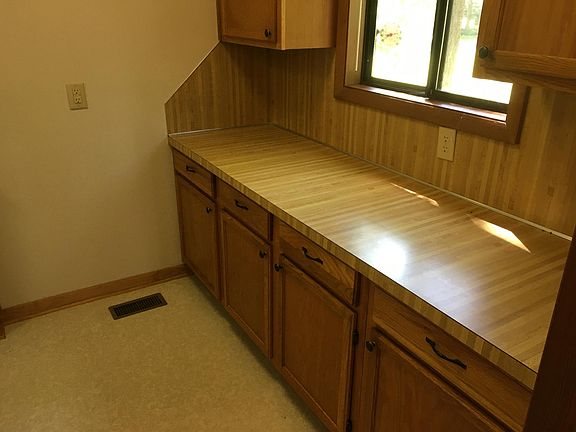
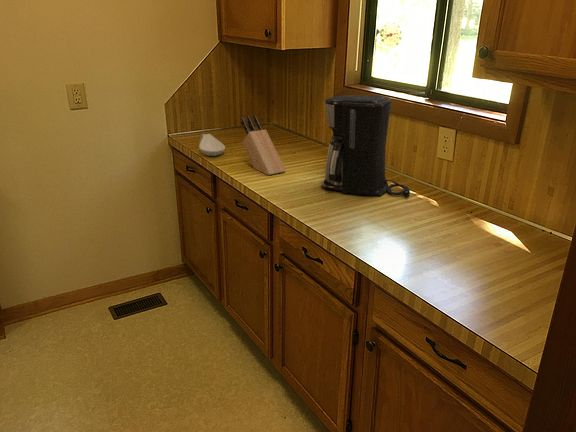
+ coffee maker (362, 146)
+ spoon rest (209, 144)
+ knife block (261, 143)
